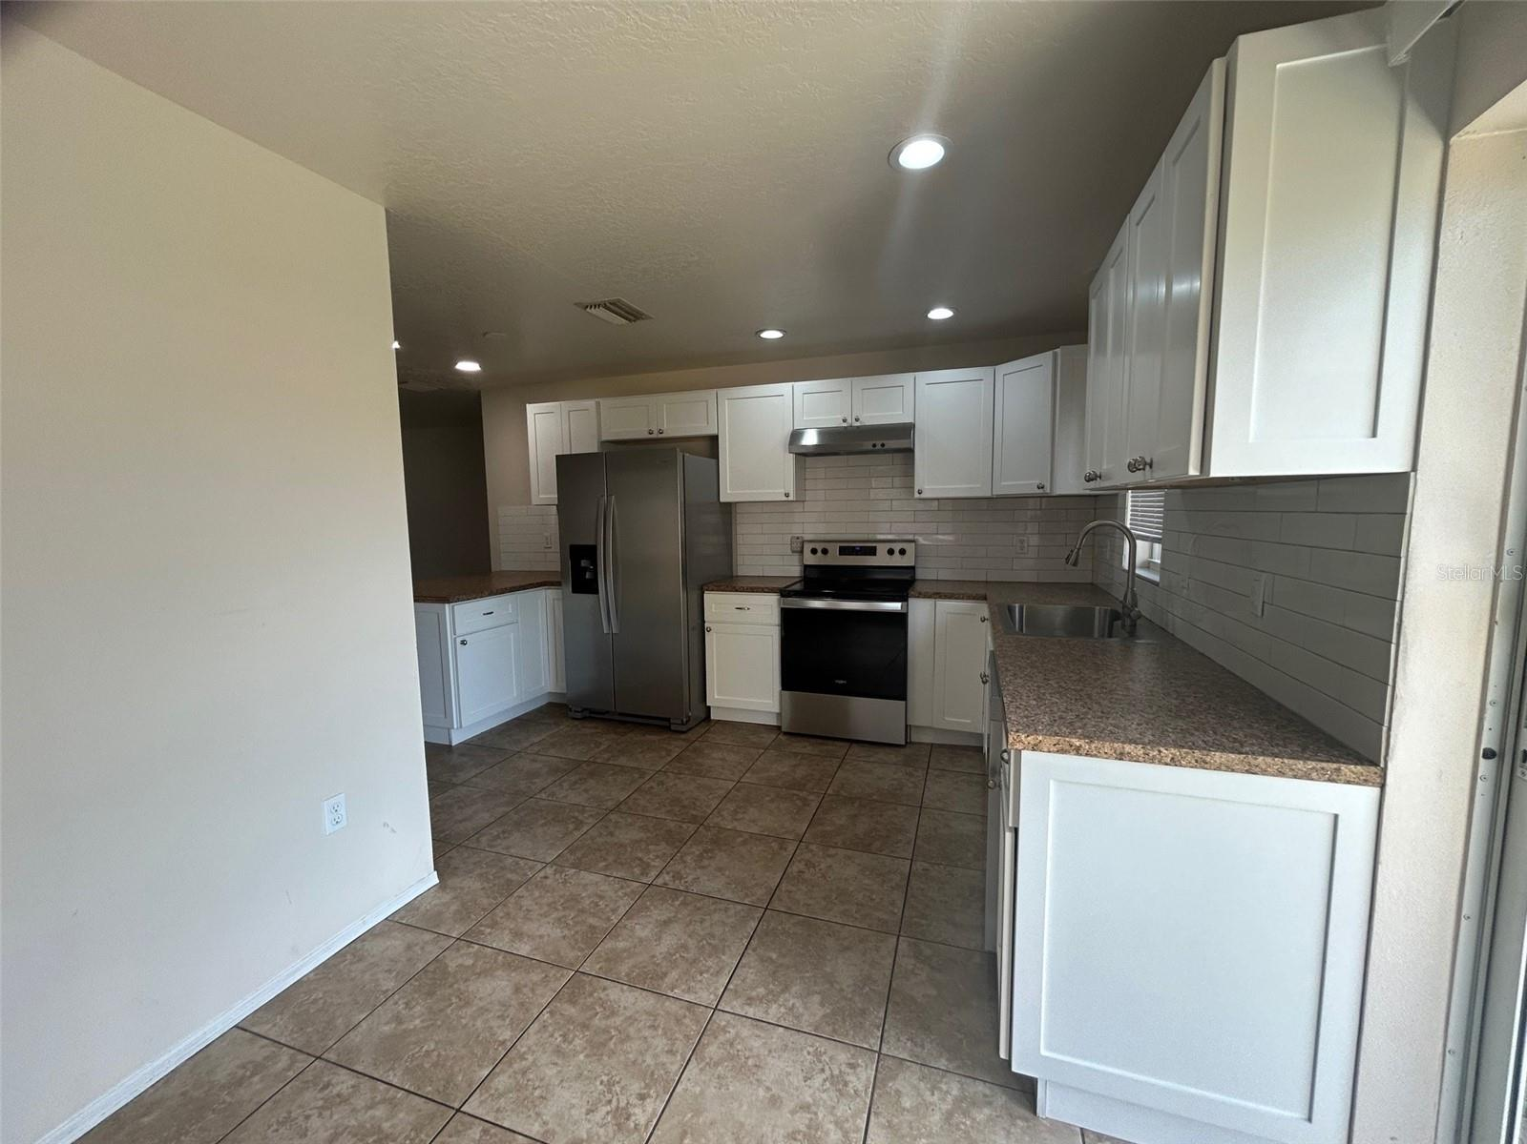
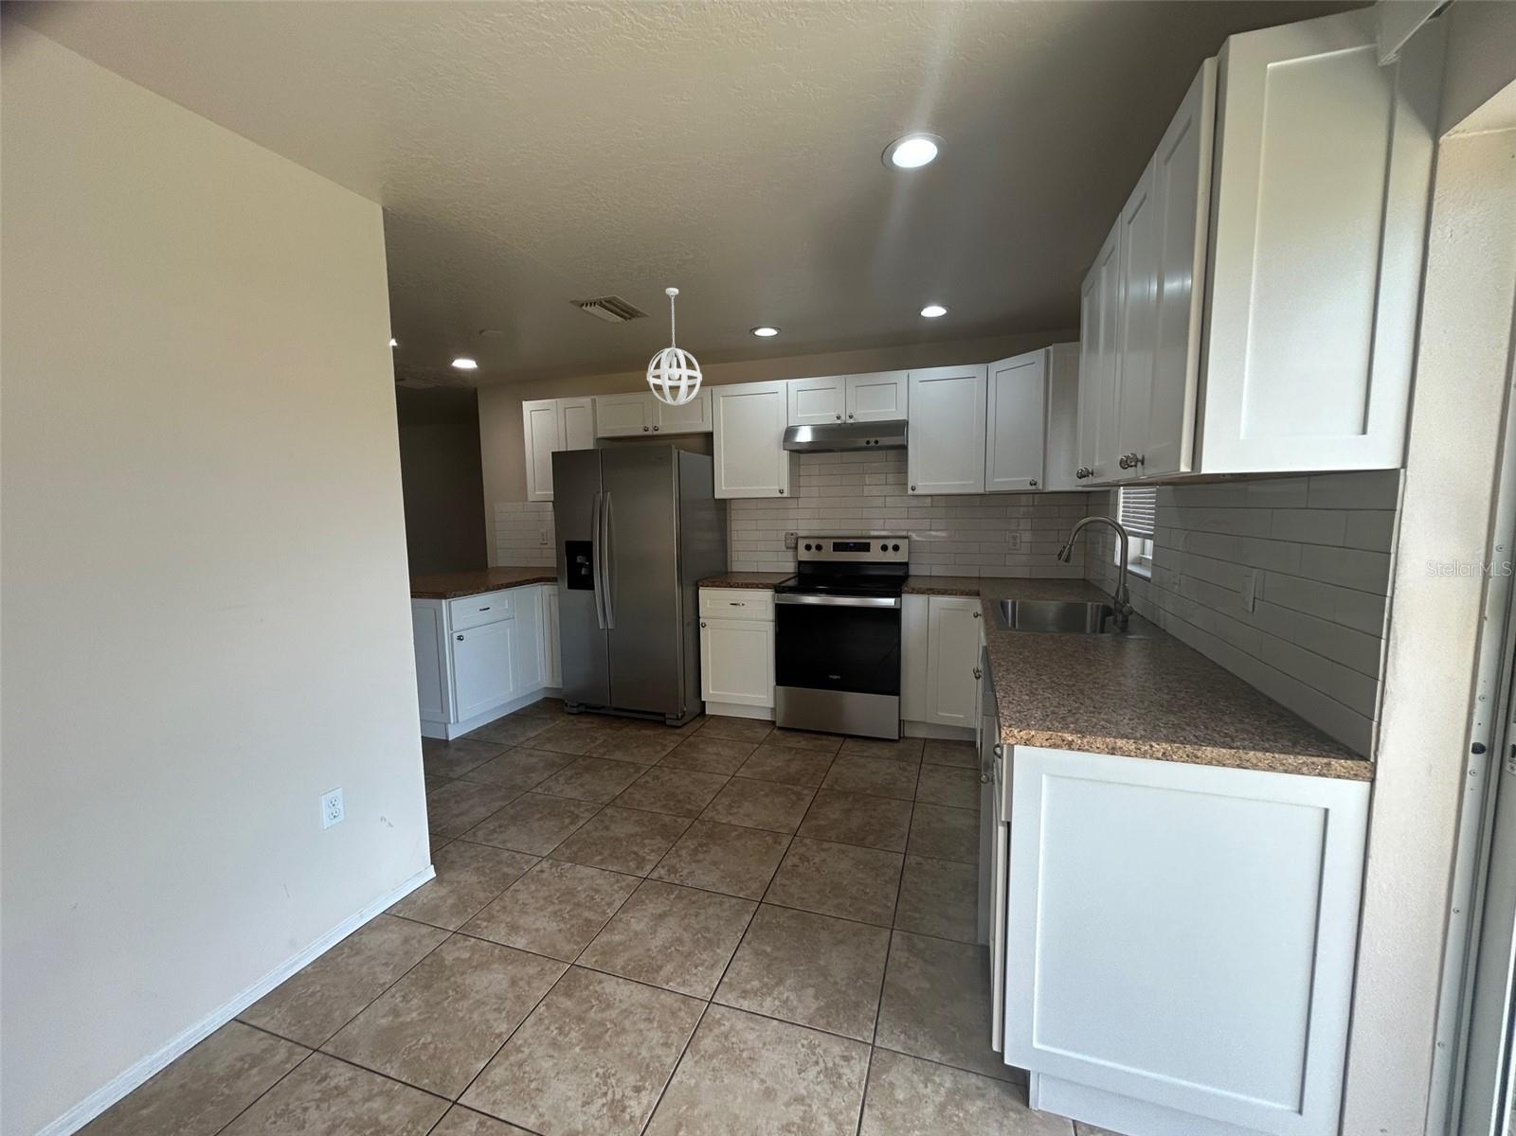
+ pendant light (673, 348)
